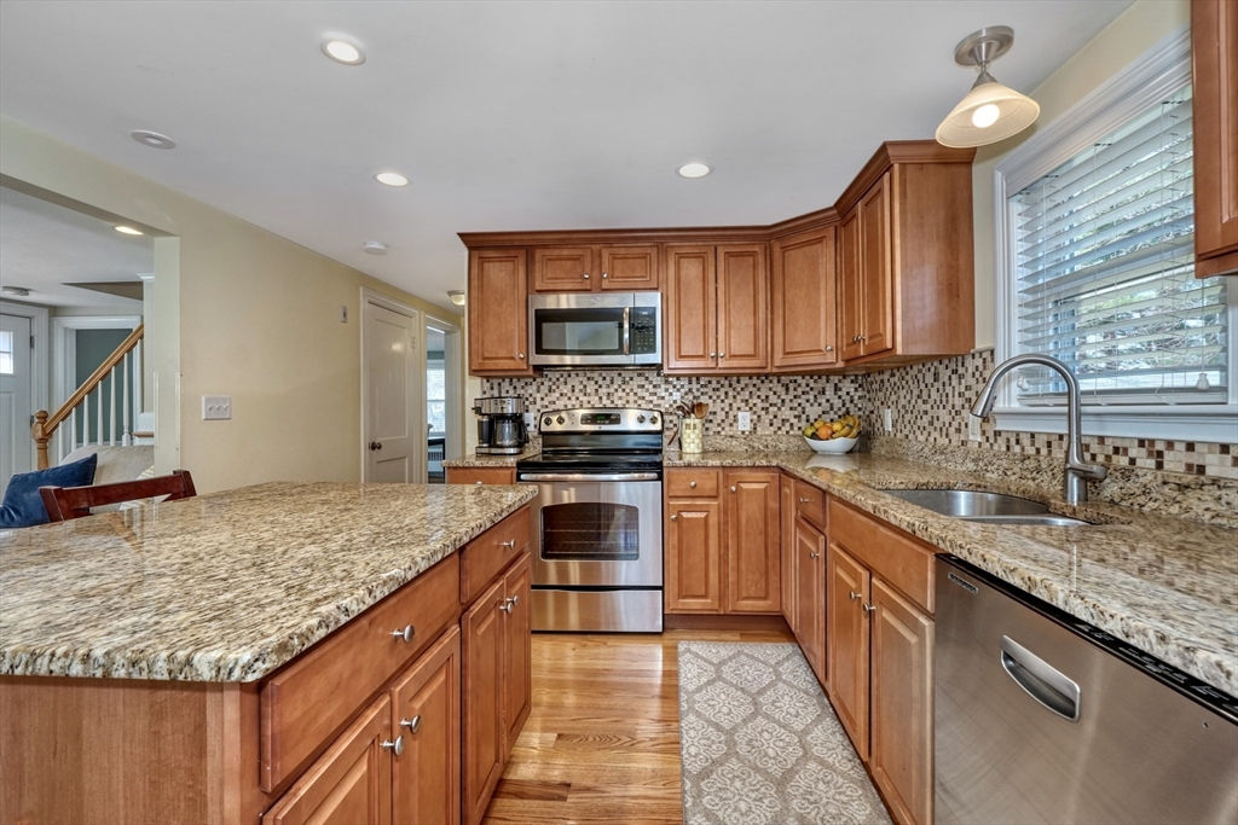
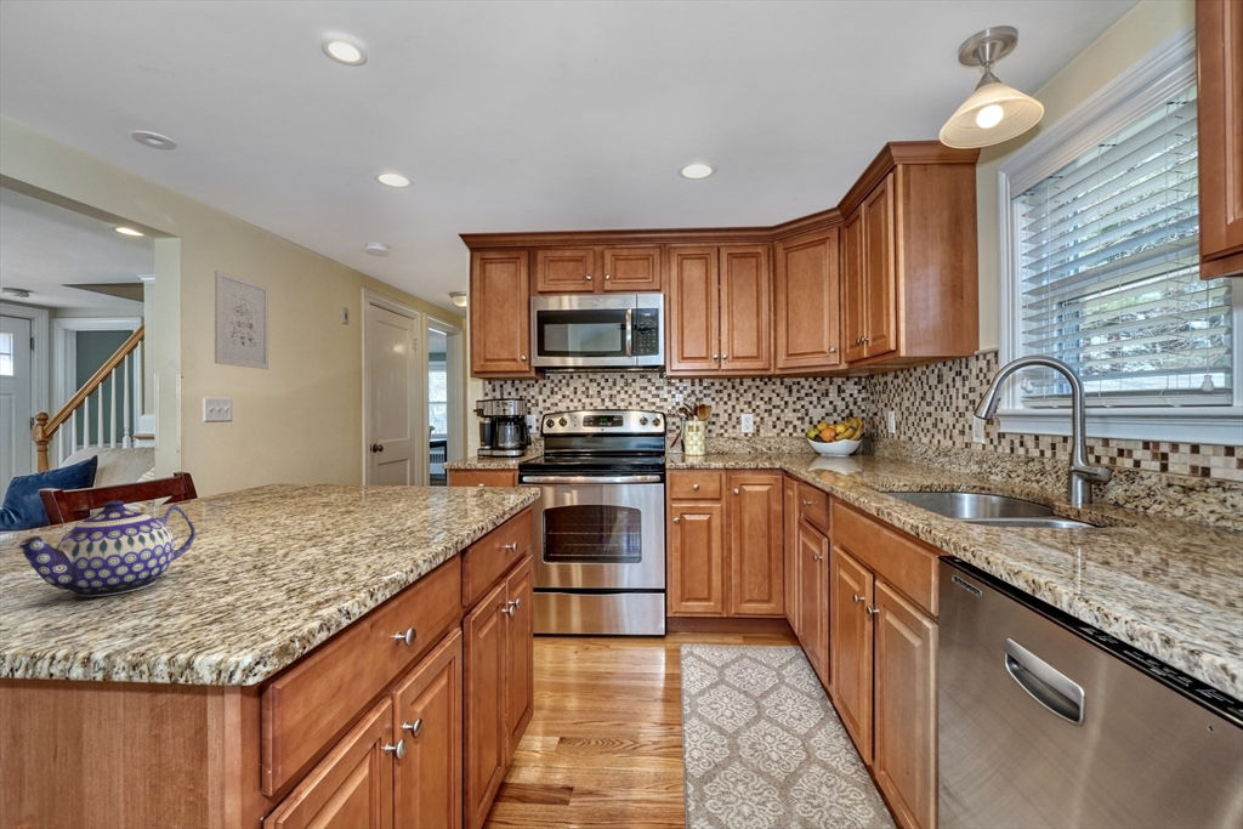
+ wall art (243, 323)
+ teapot (118, 543)
